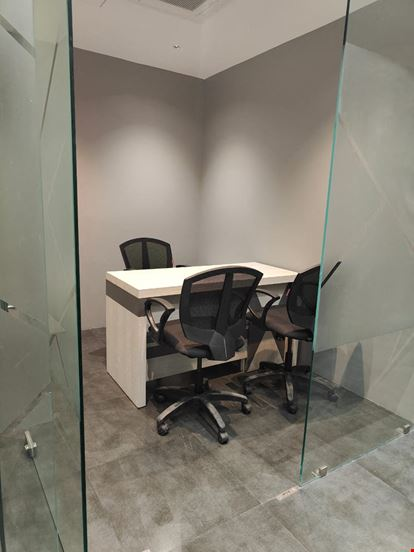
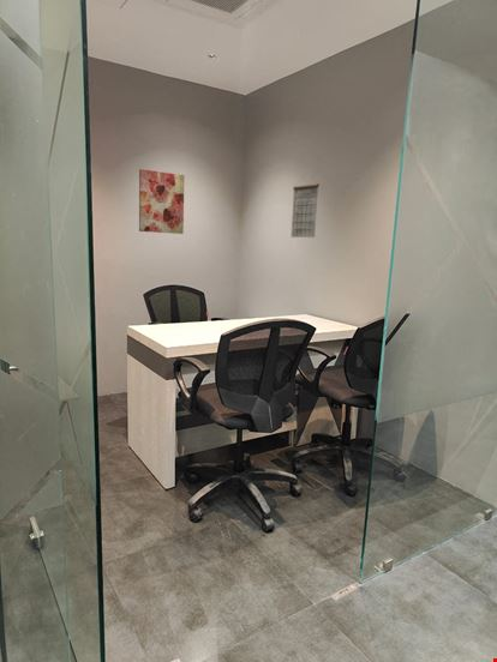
+ calendar (304, 205)
+ wall art (162, 203)
